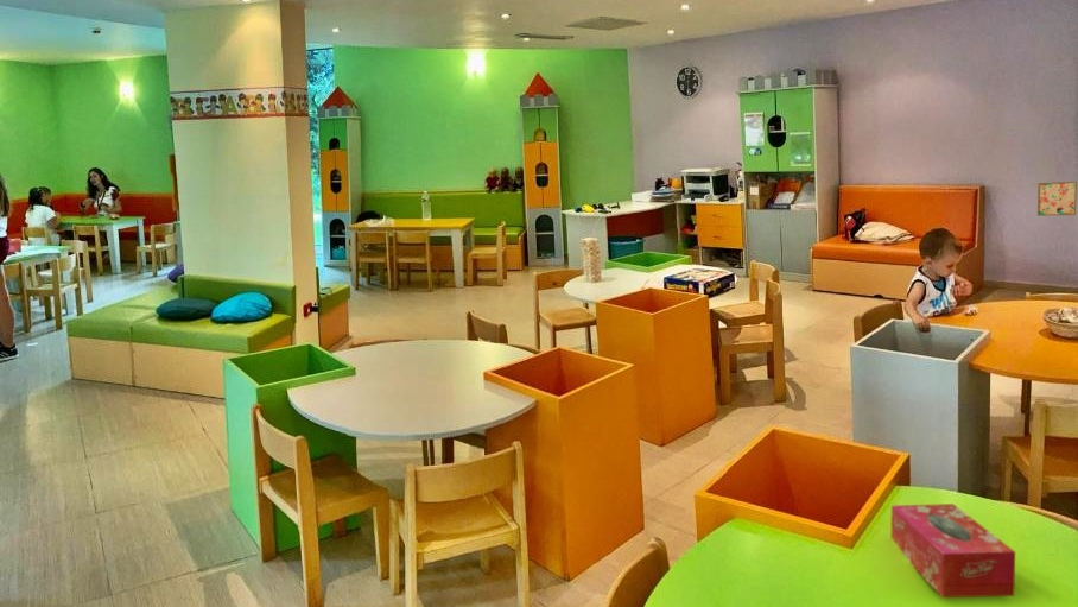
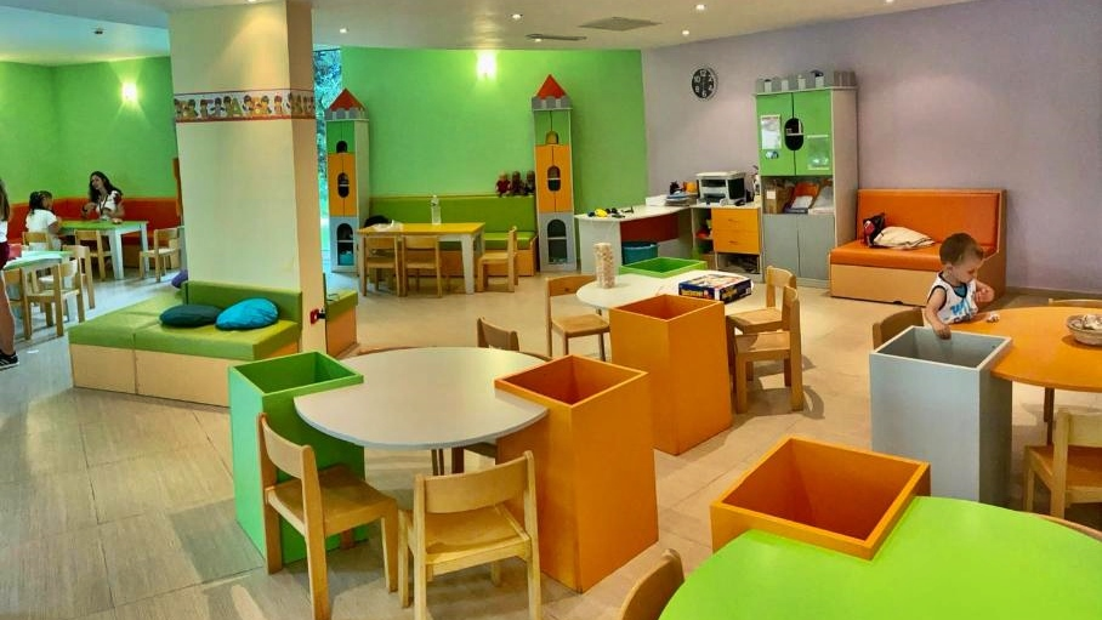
- tissue box (947, 546)
- wall art (1057, 198)
